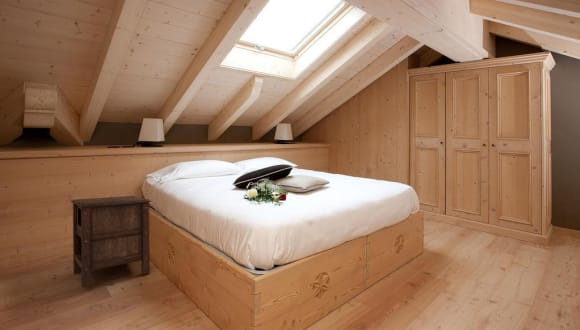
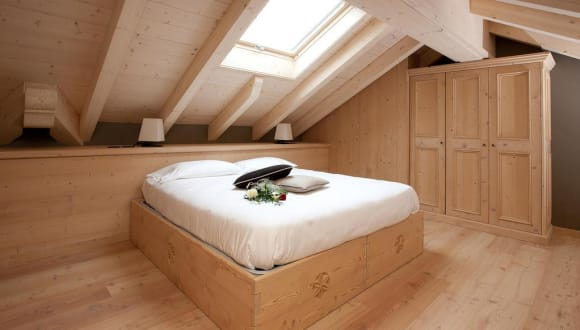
- nightstand (110, 236)
